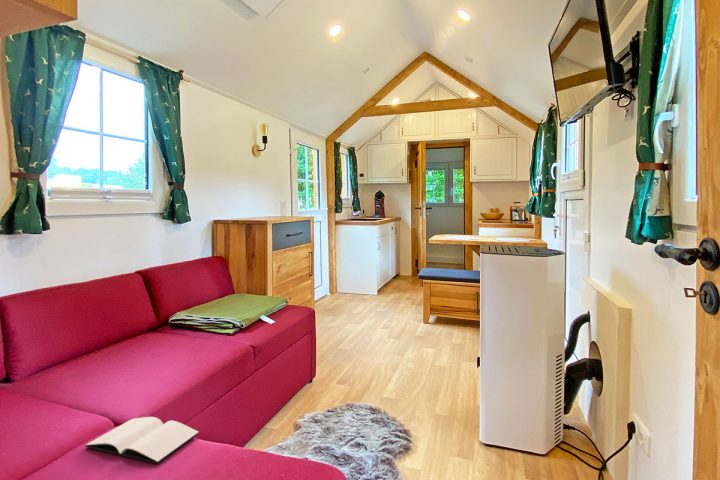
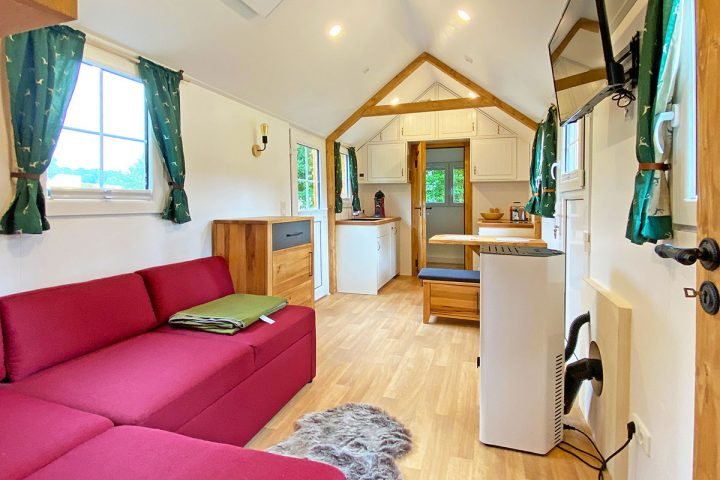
- book (143, 436)
